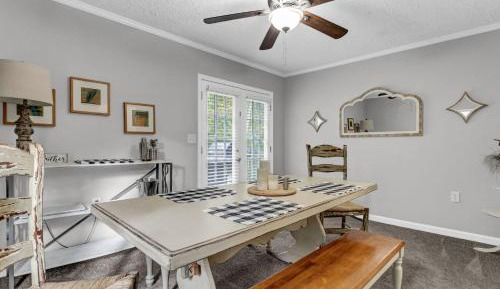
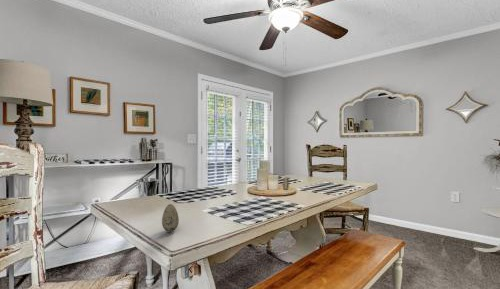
+ decorative egg (170, 217)
